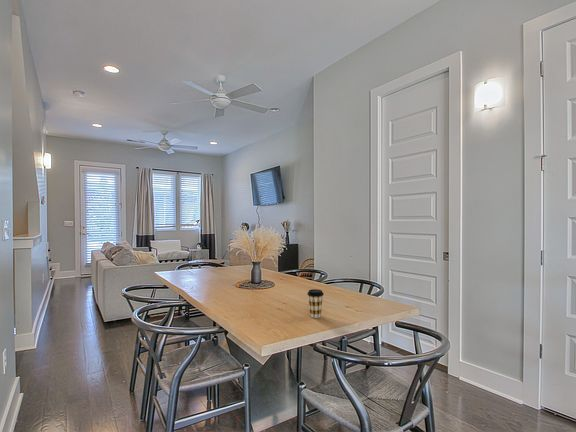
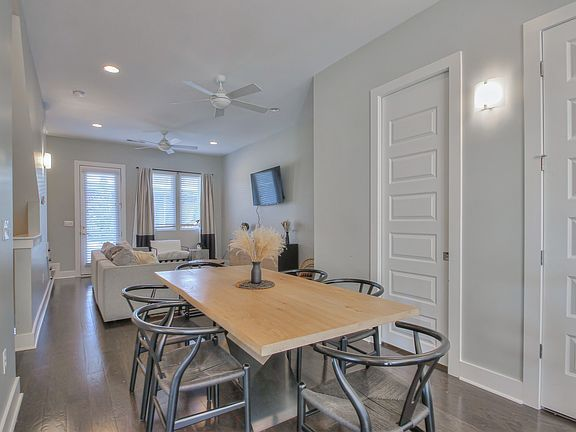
- coffee cup (315, 303)
